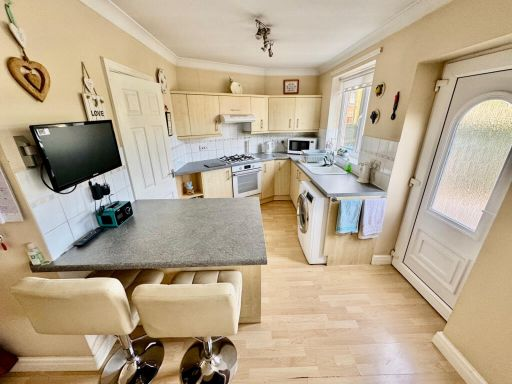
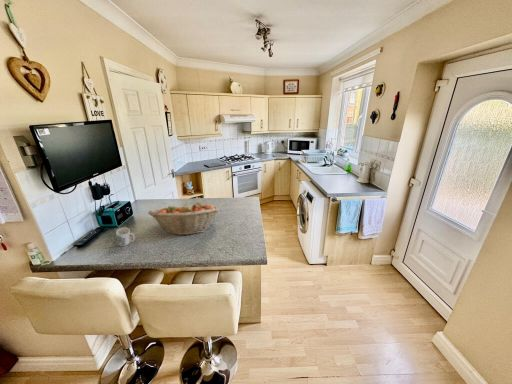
+ mug (125, 236)
+ fruit basket (185, 214)
